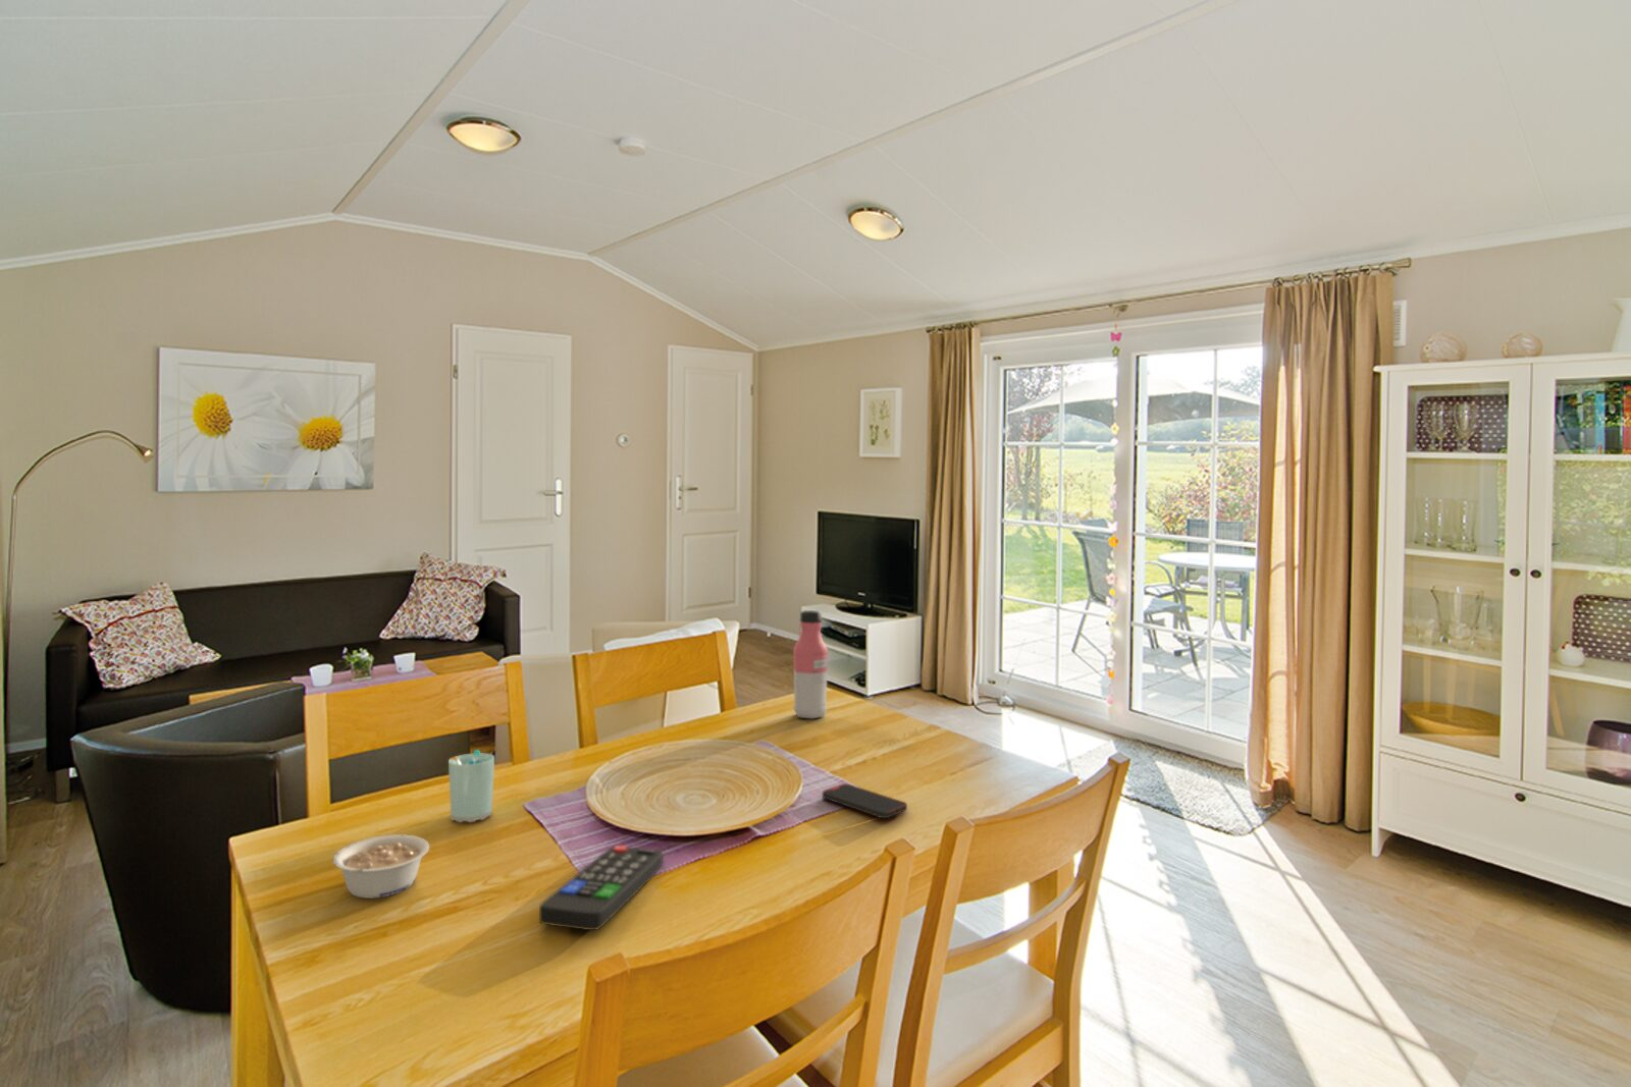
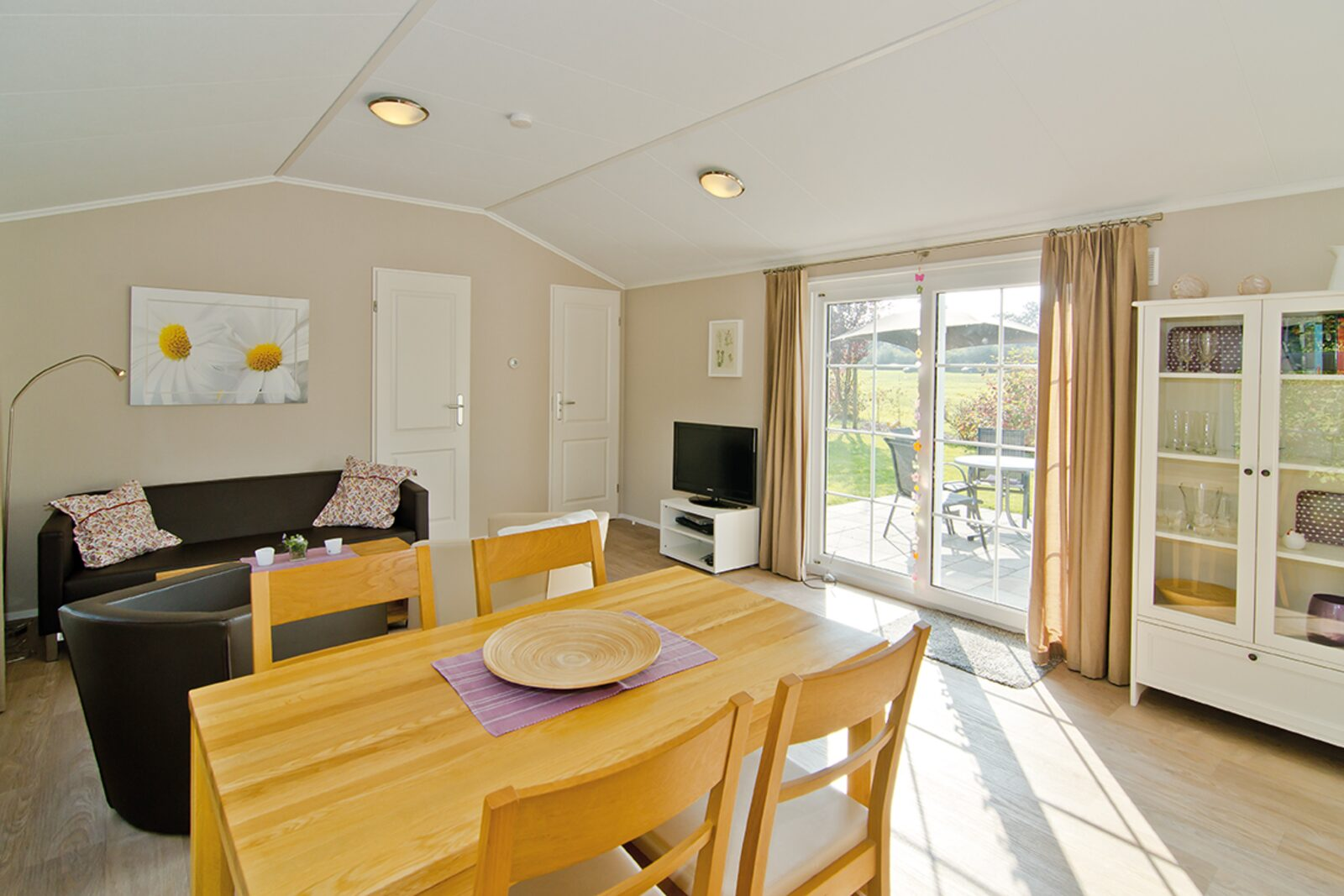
- remote control (606, 882)
- water bottle (811, 664)
- smartphone (863, 799)
- cup (470, 780)
- legume (382, 866)
